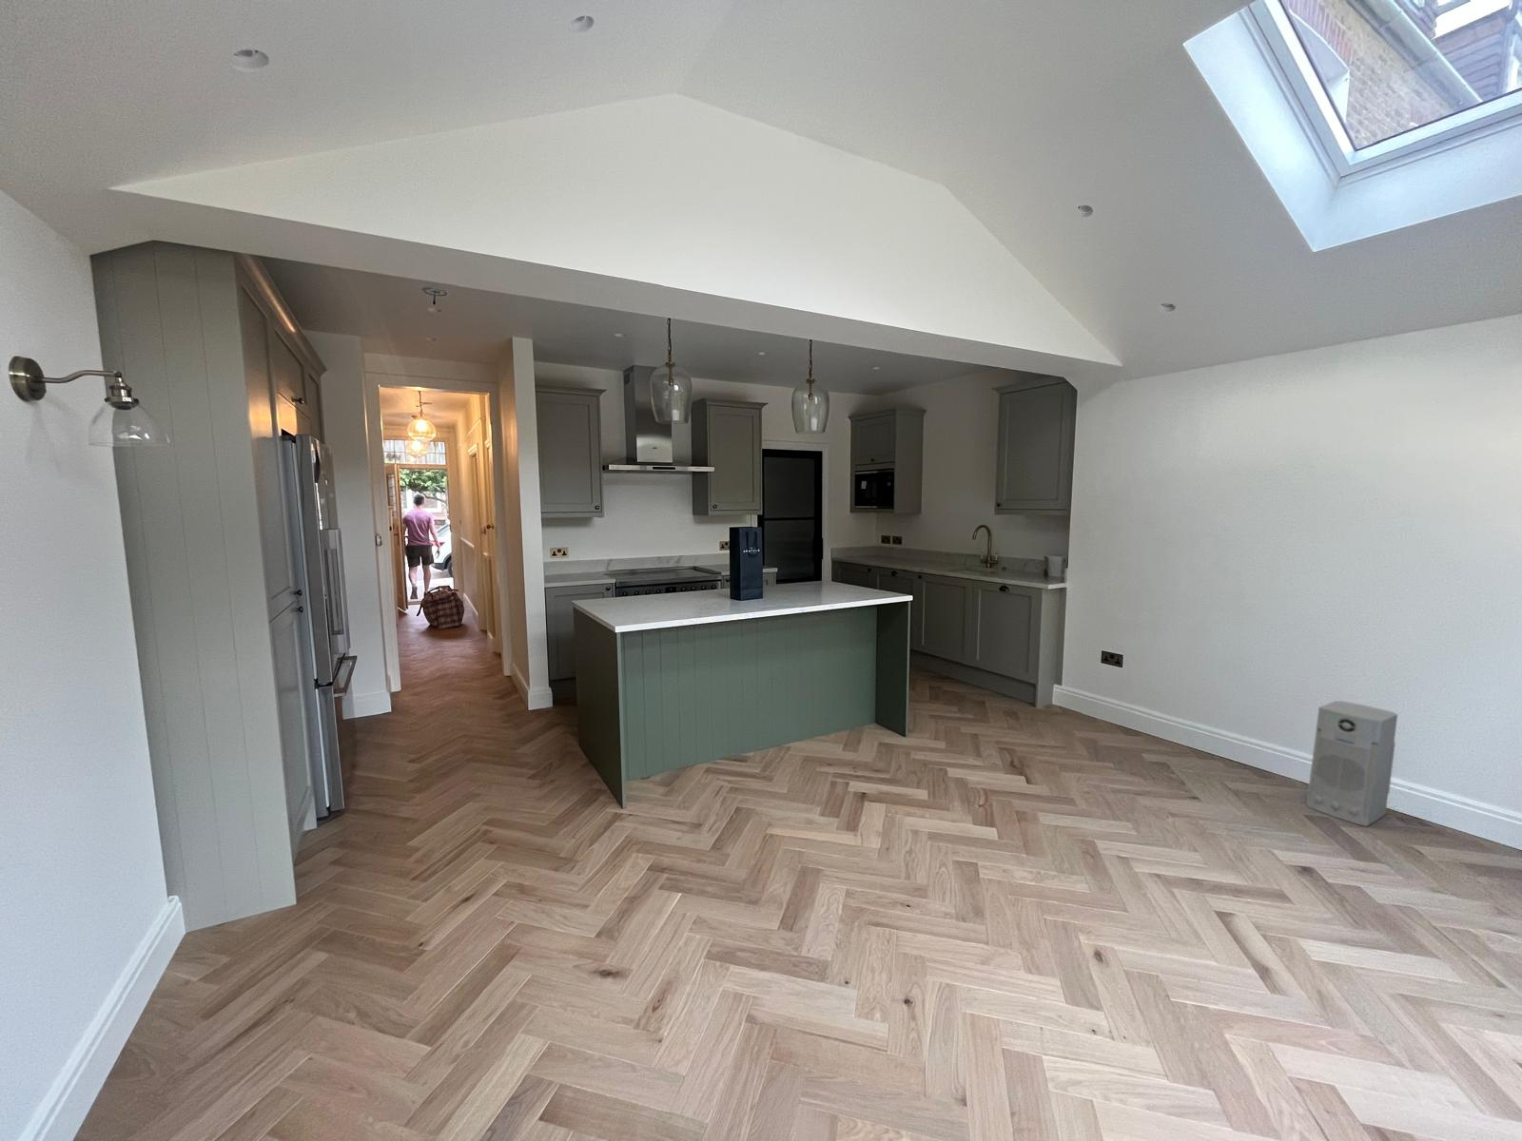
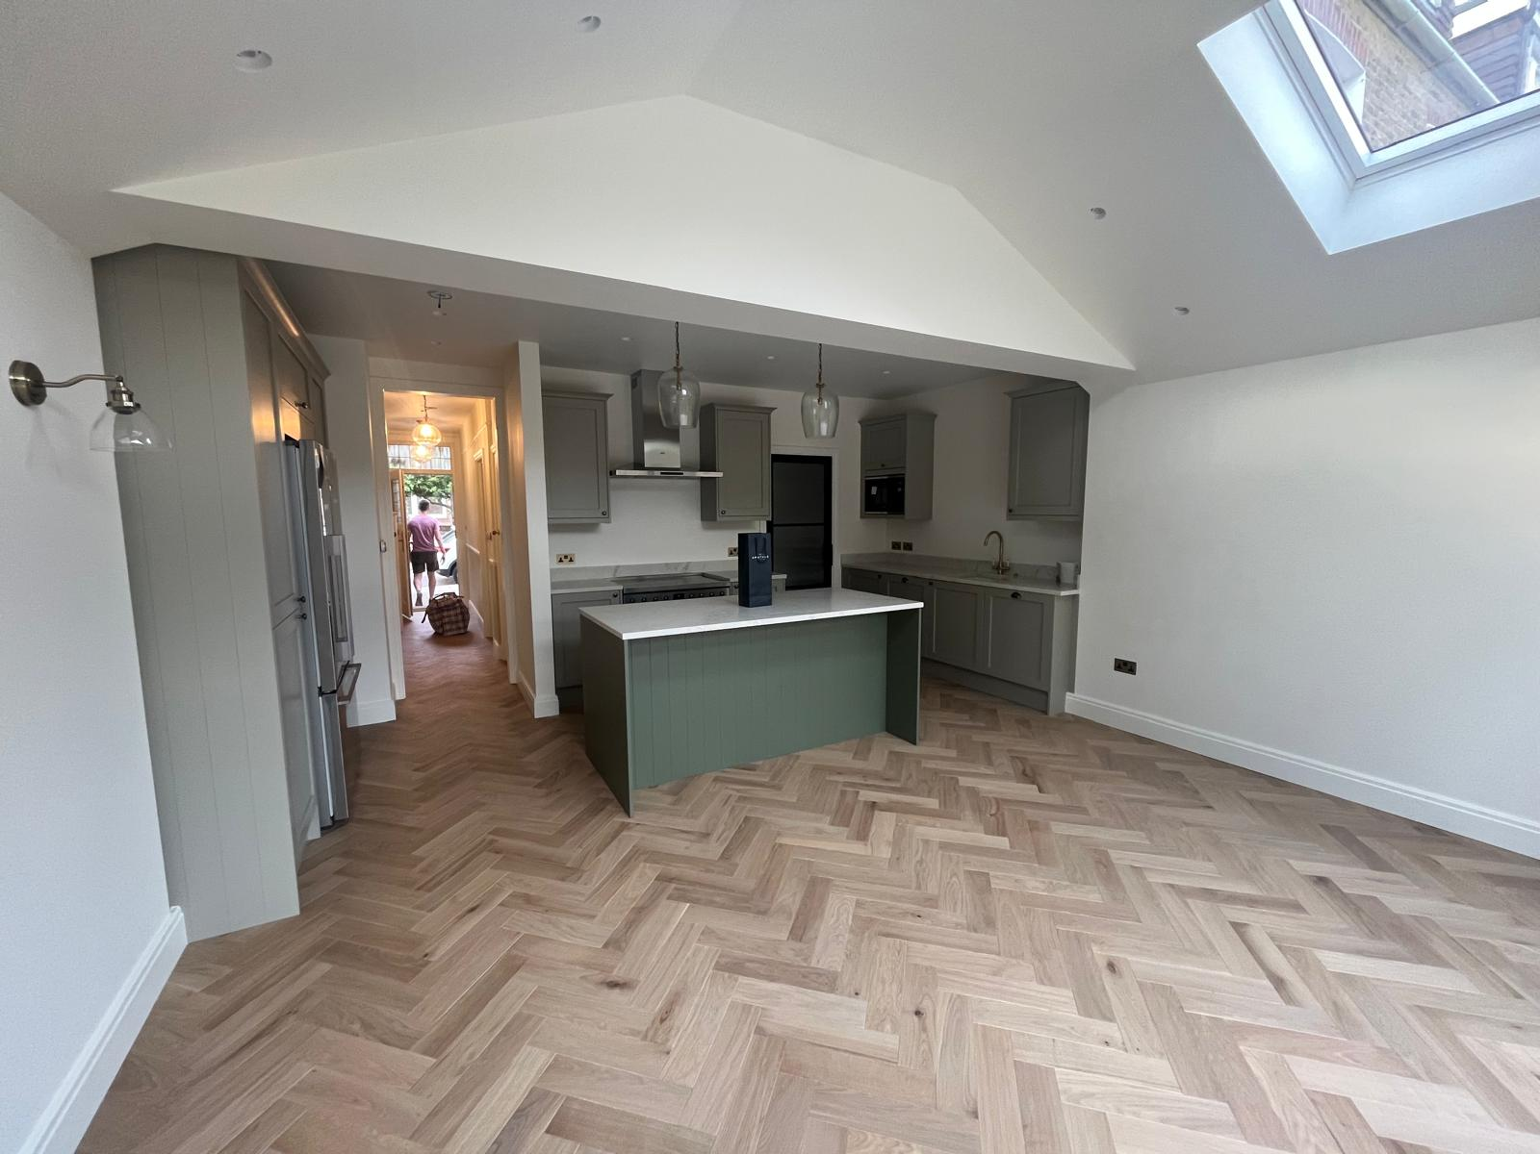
- air purifier (1352, 760)
